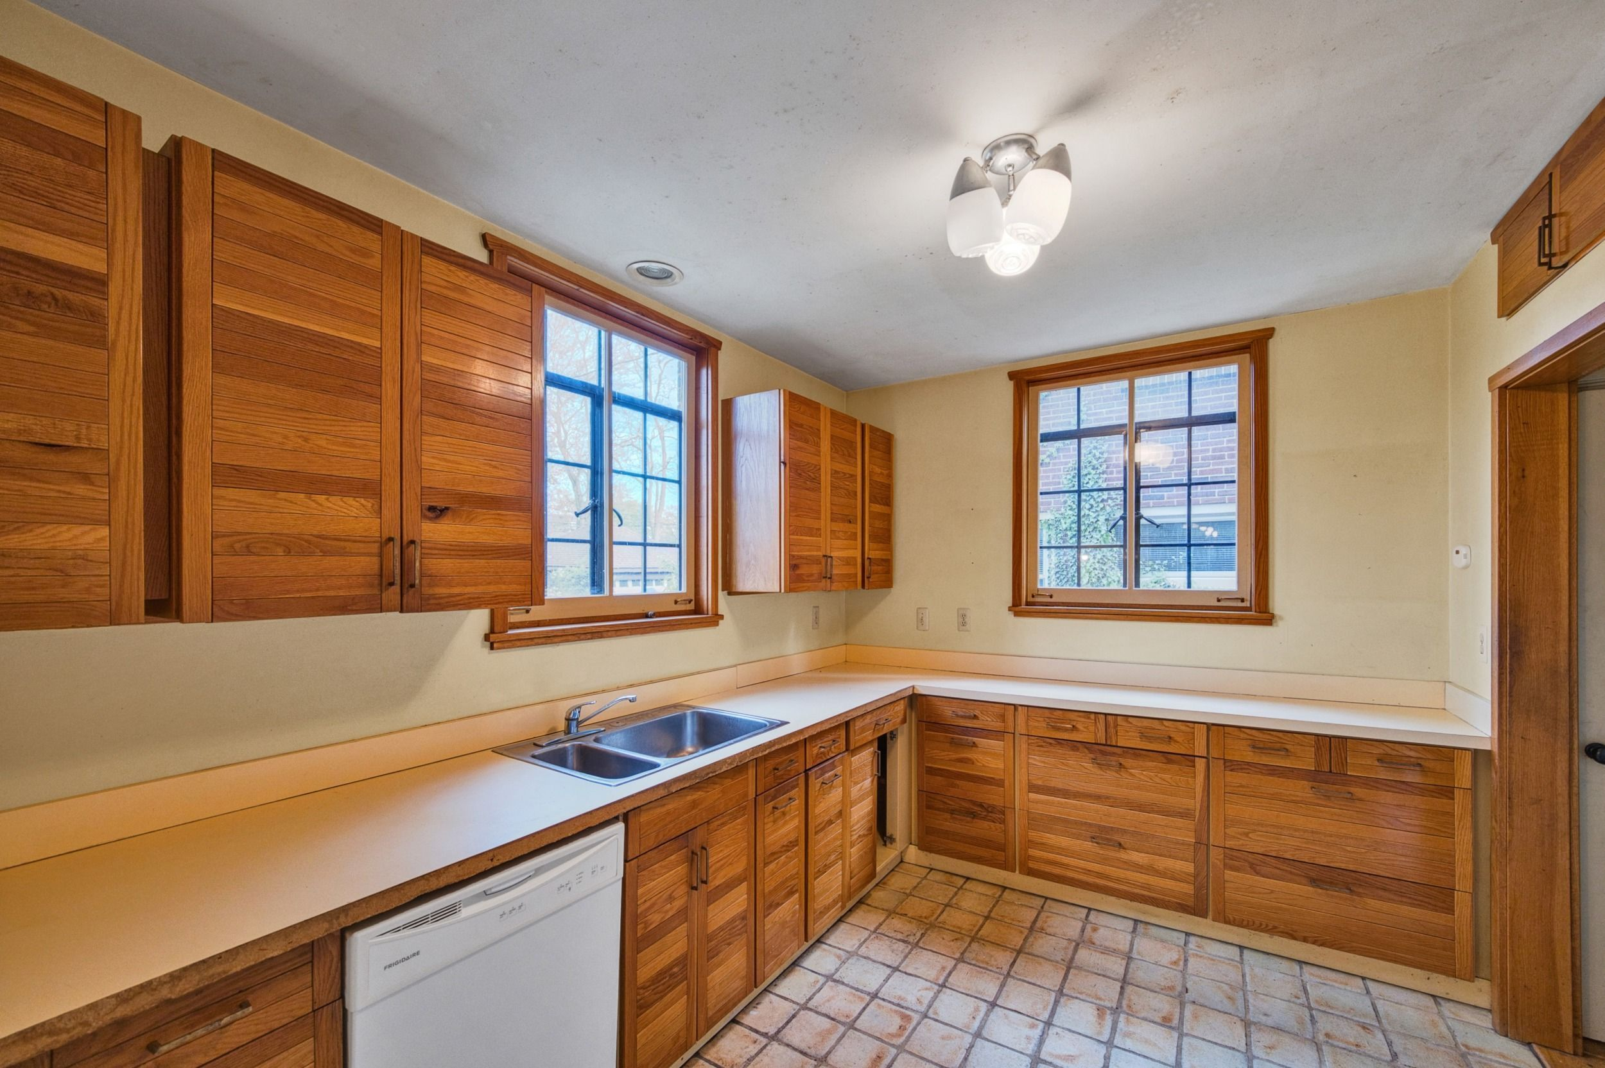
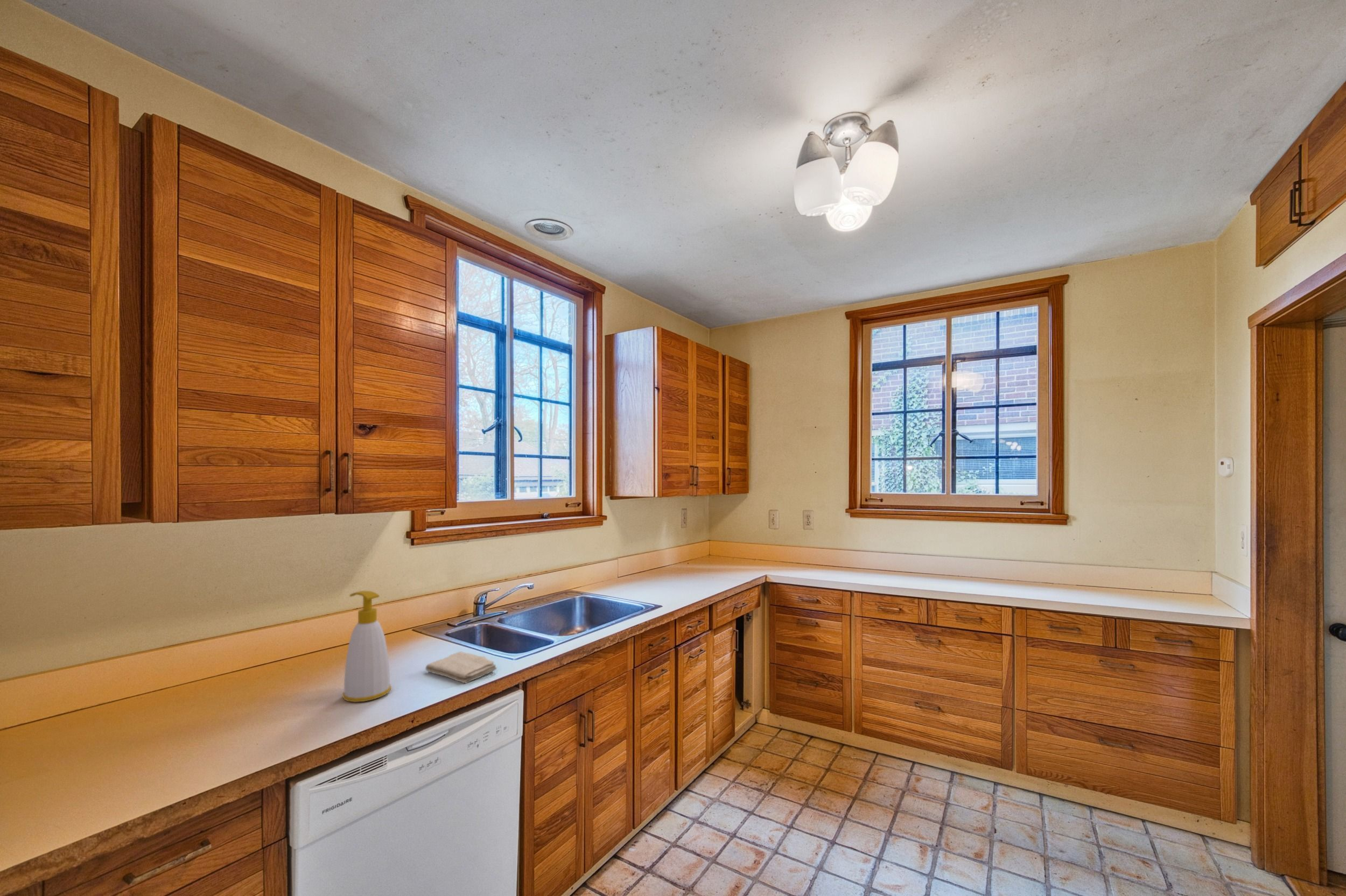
+ soap bottle (367, 643)
+ washcloth (461, 666)
